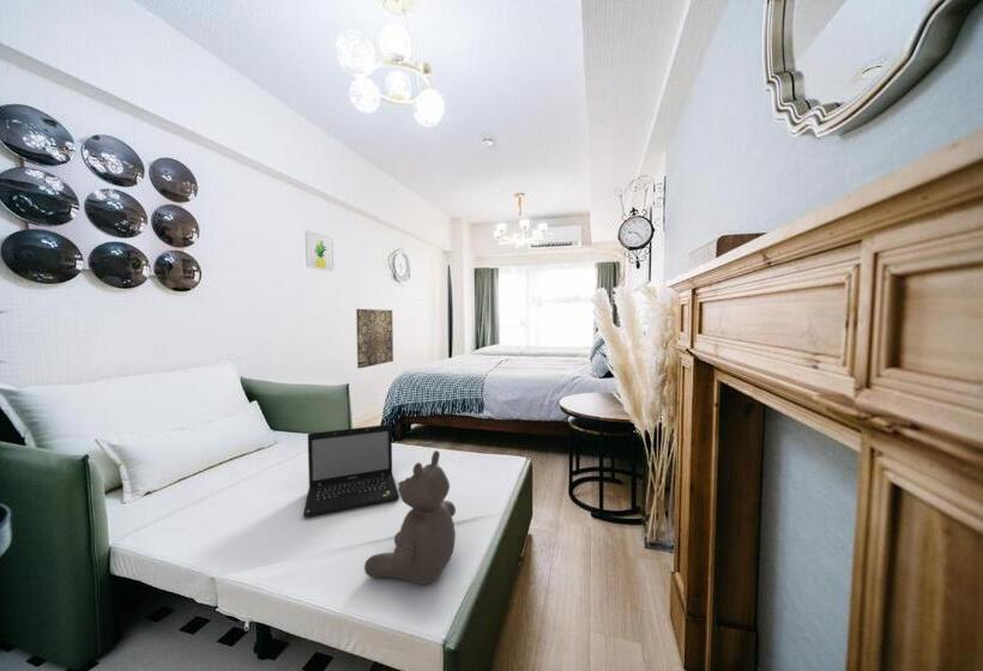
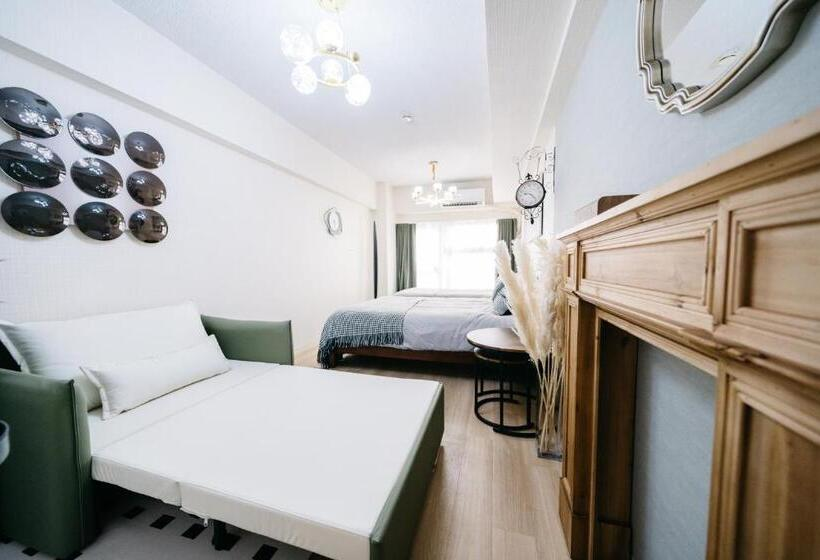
- laptop (352, 466)
- teddy bear (411, 512)
- wall art (320, 252)
- wall art (375, 337)
